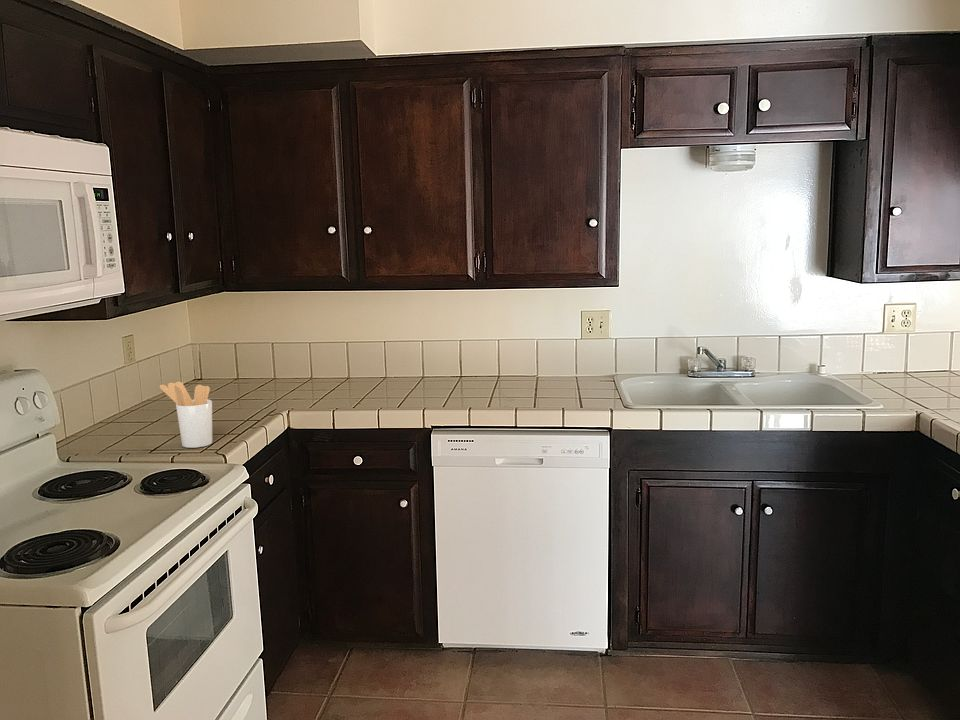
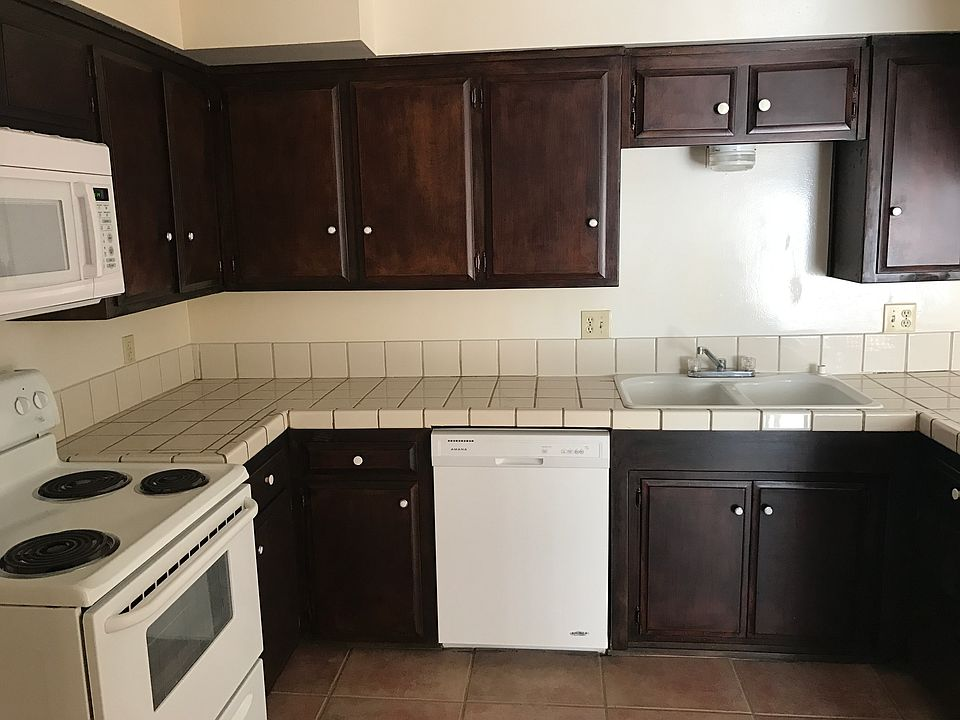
- utensil holder (187, 412)
